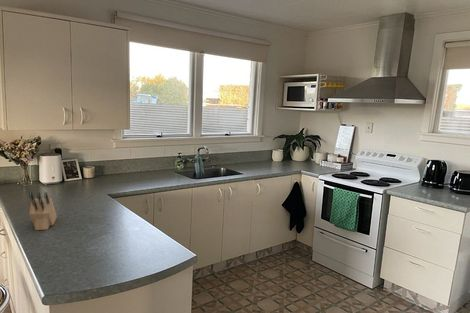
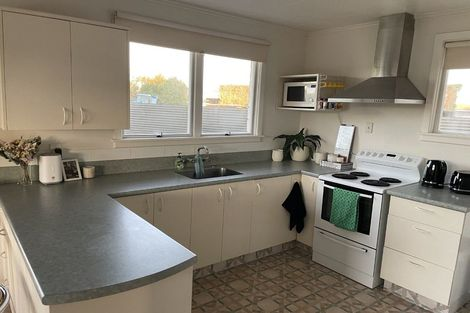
- knife block (42, 206)
